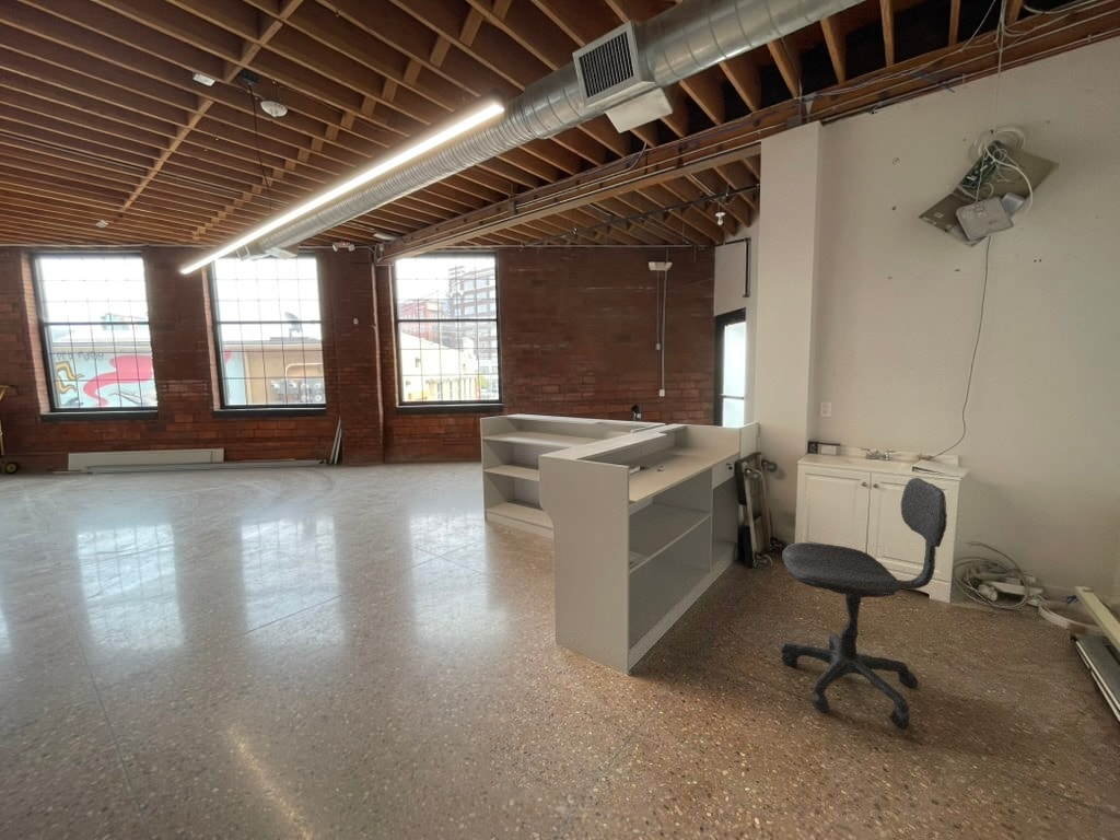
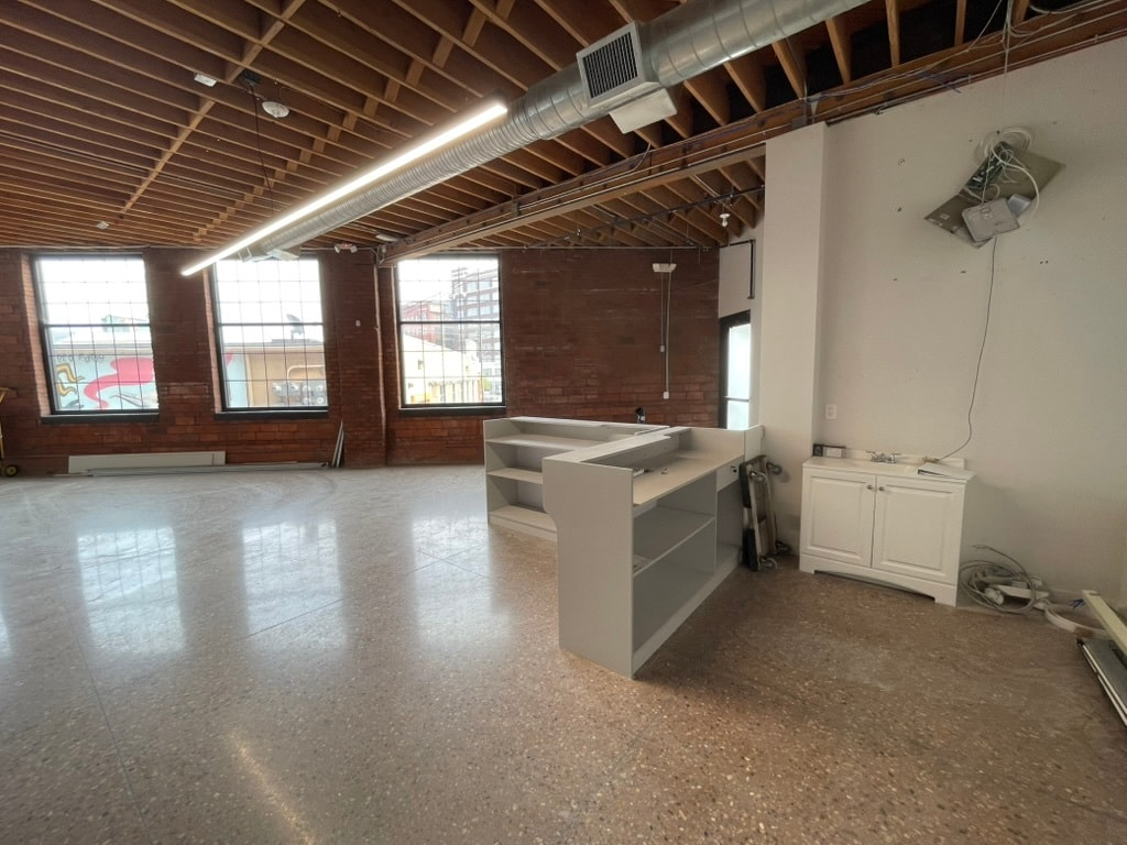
- office chair (854, 582)
